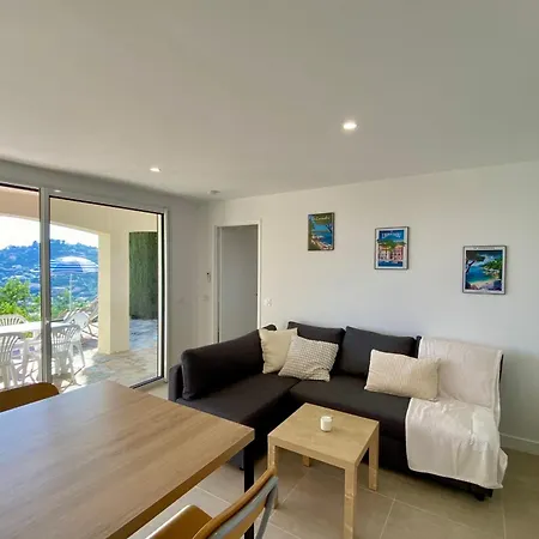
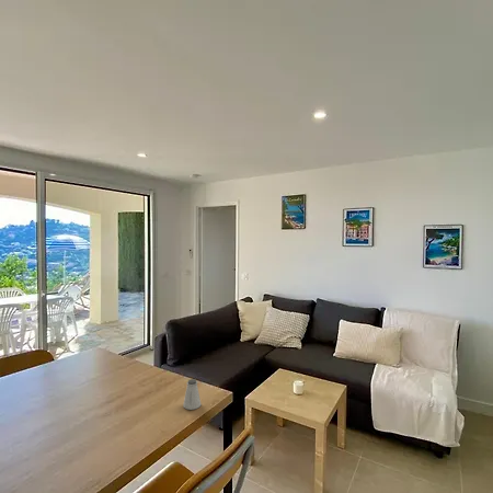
+ saltshaker (192, 392)
